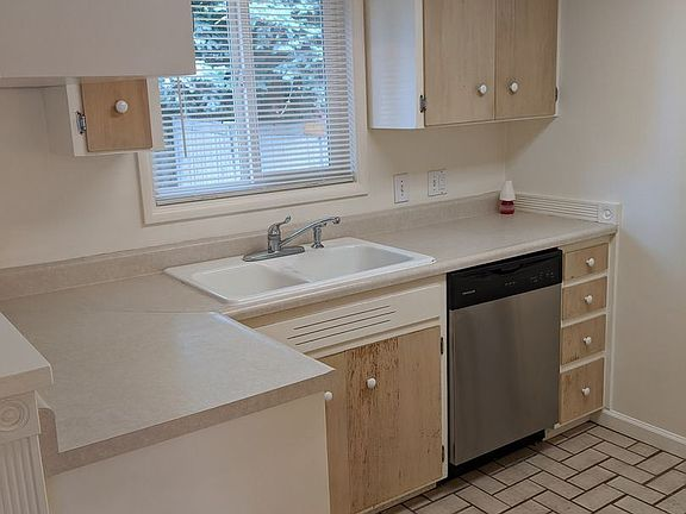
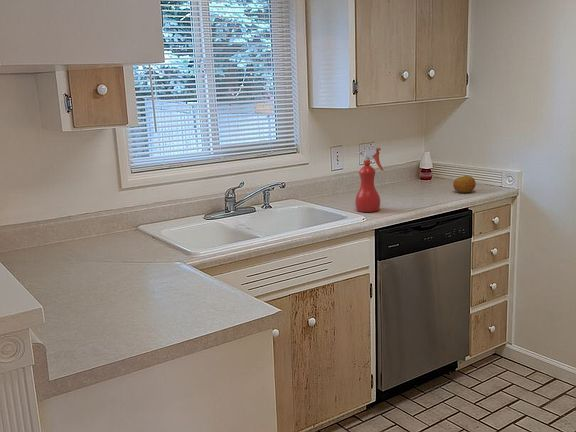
+ spray bottle (369, 179)
+ fruit (464, 184)
